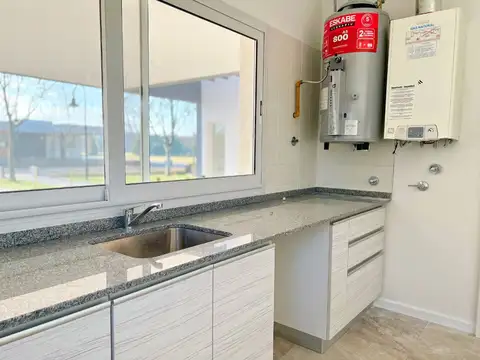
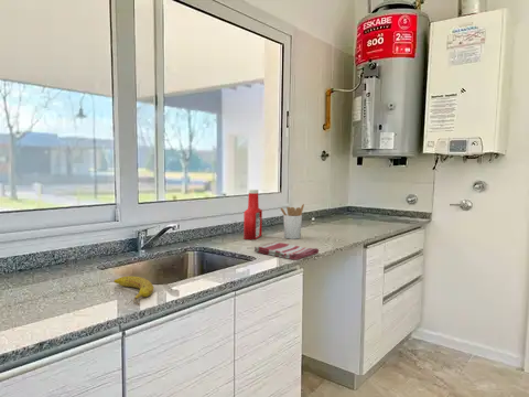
+ fruit (134, 286)
+ dish towel (285, 249)
+ soap bottle (252, 213)
+ utensil holder (292, 221)
